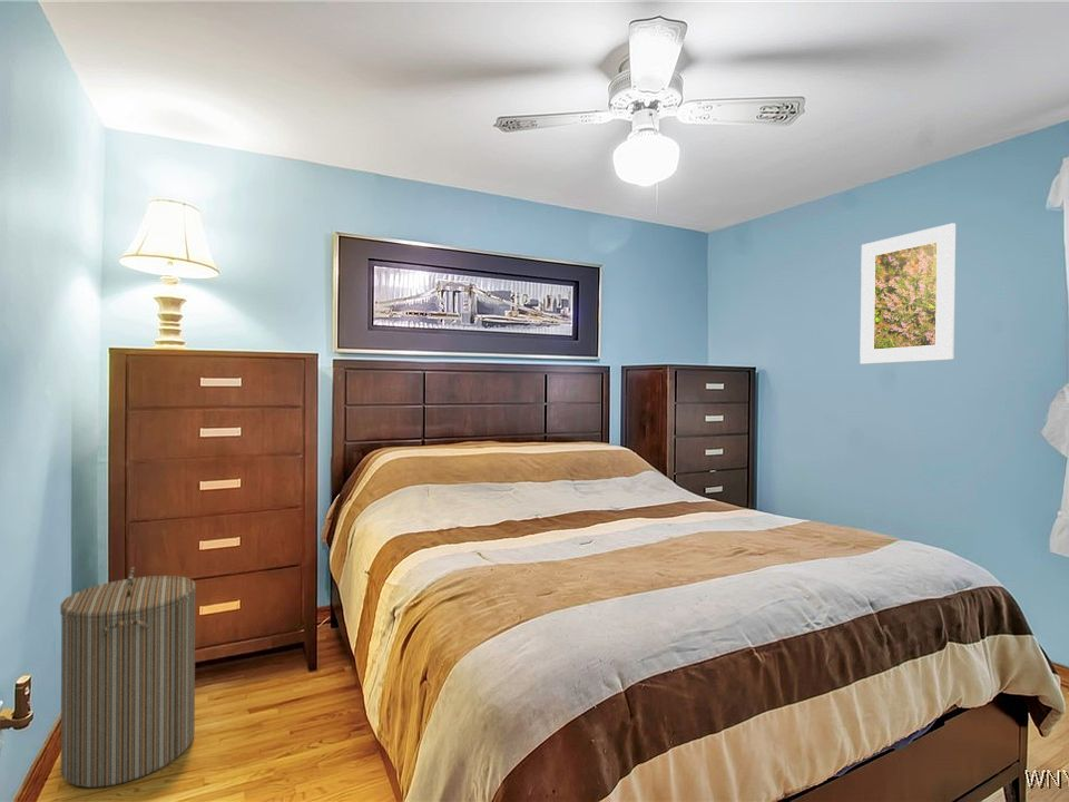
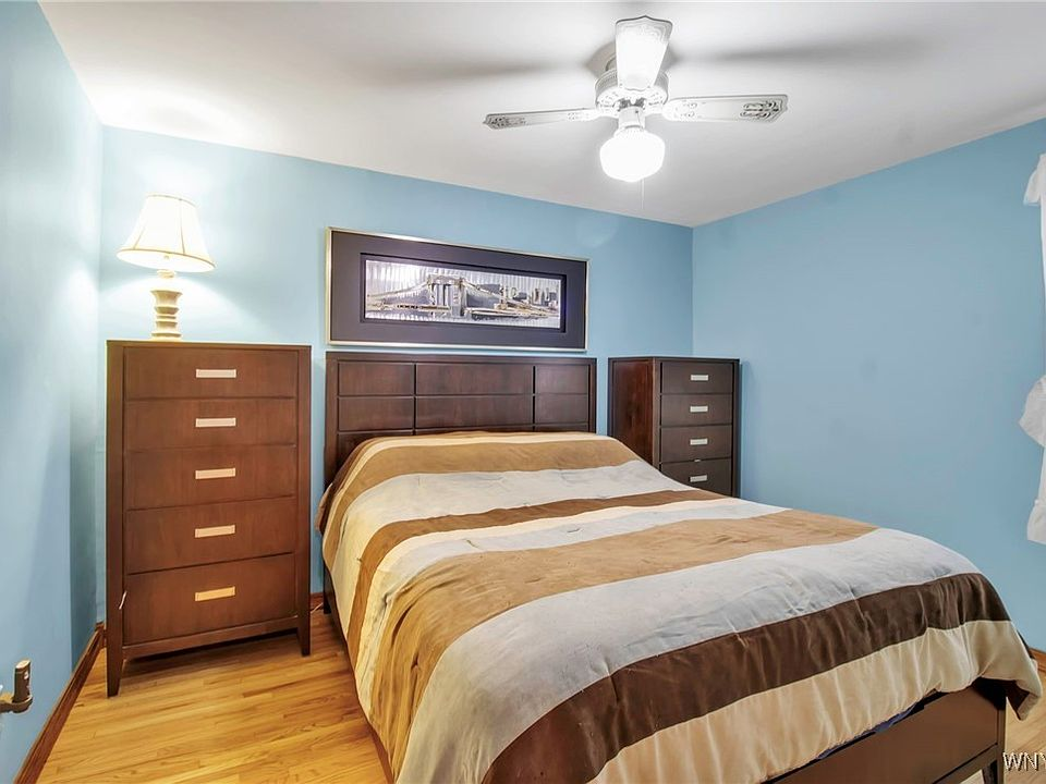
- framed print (904, 297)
- laundry hamper (131, 658)
